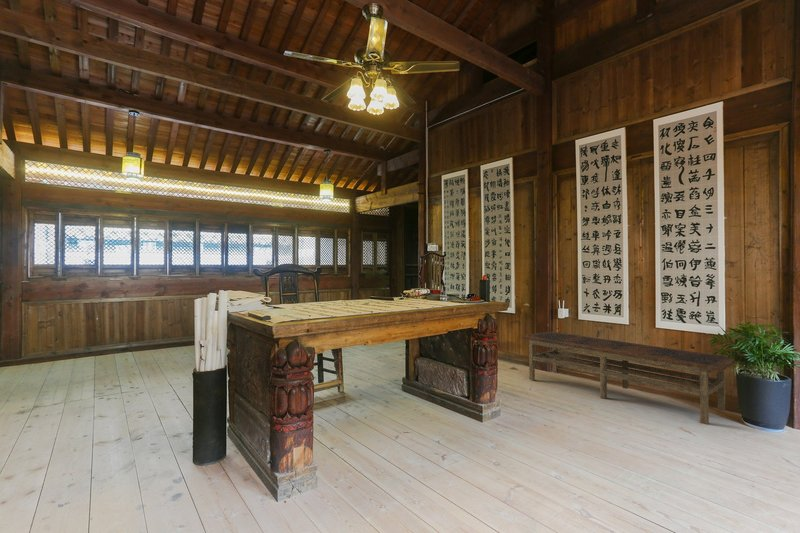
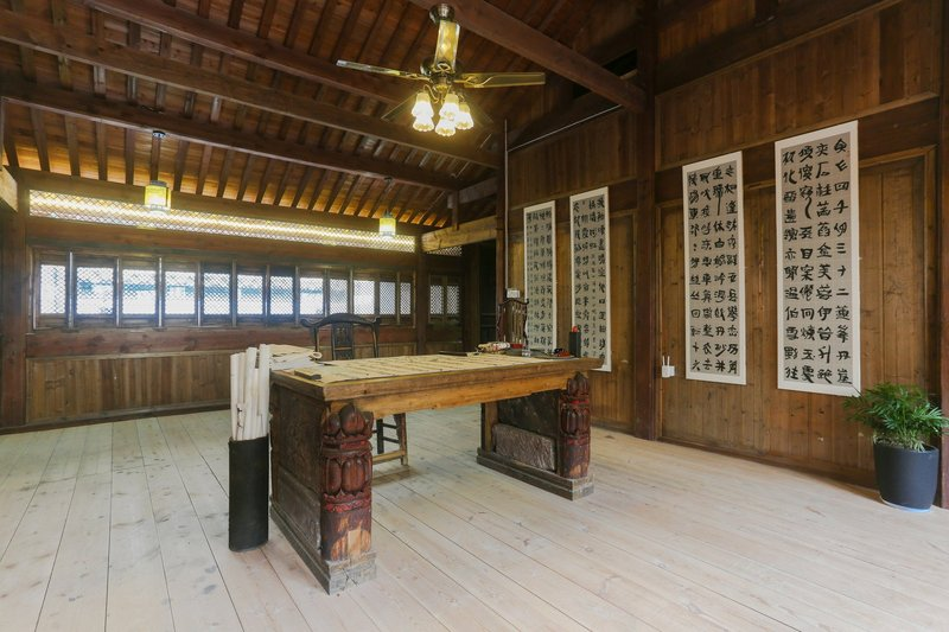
- wooden bench (614, 369)
